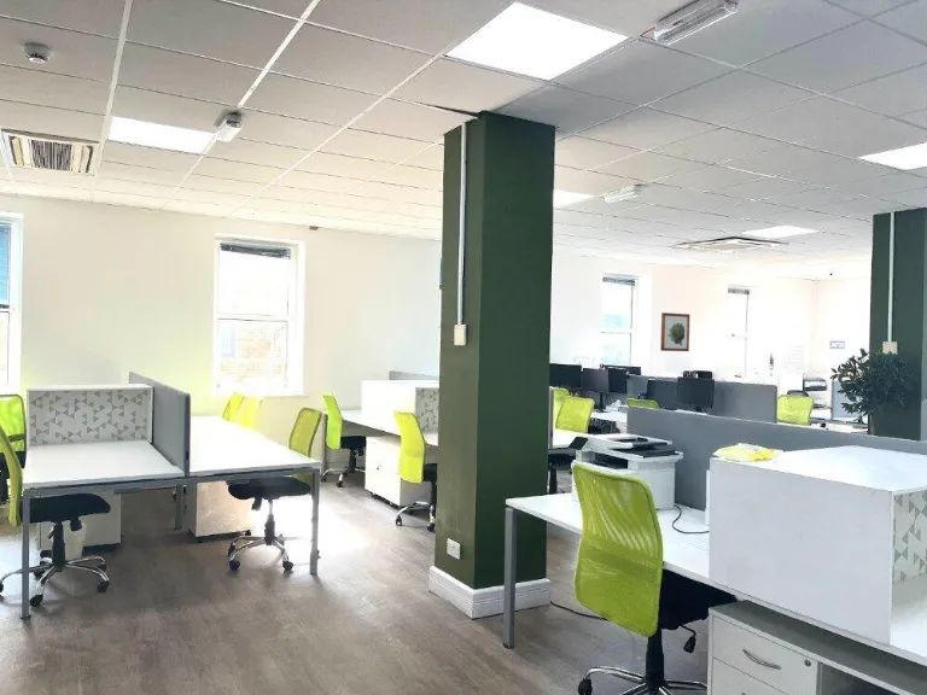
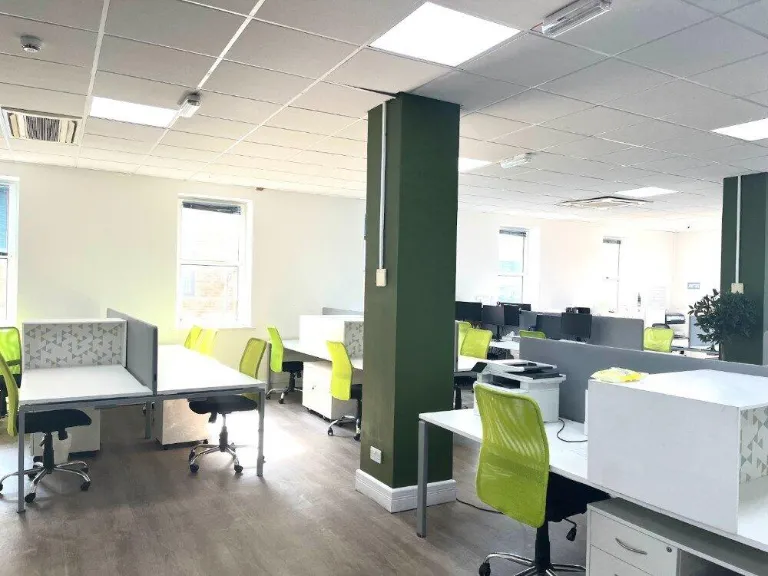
- wall art (675, 332)
